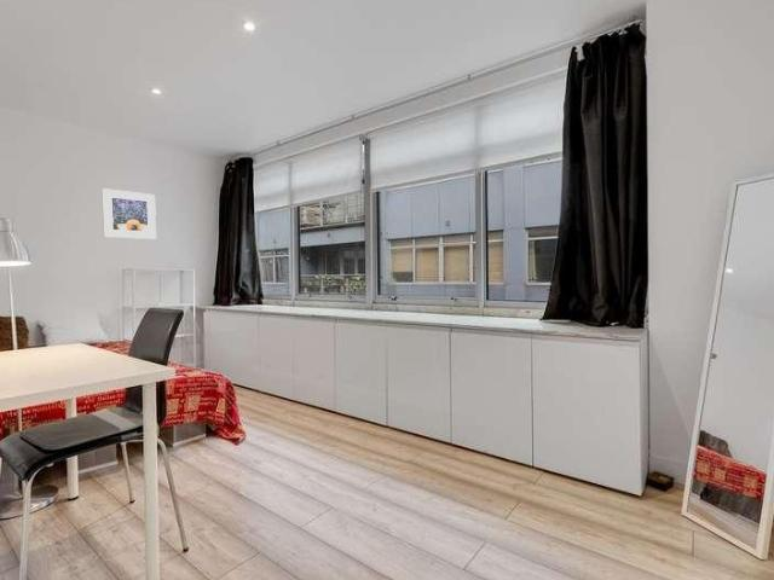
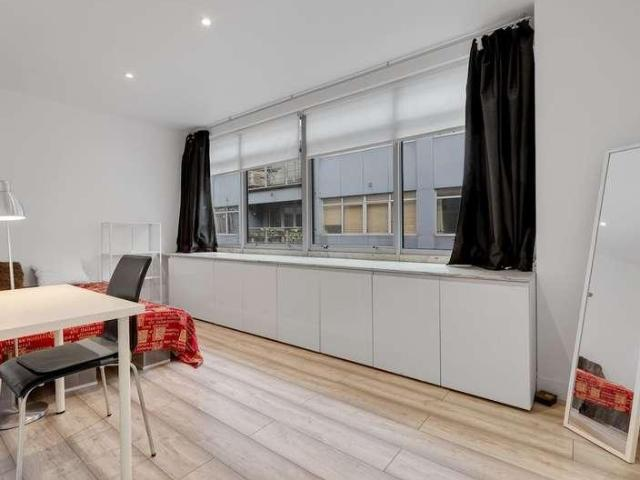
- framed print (129, 215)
